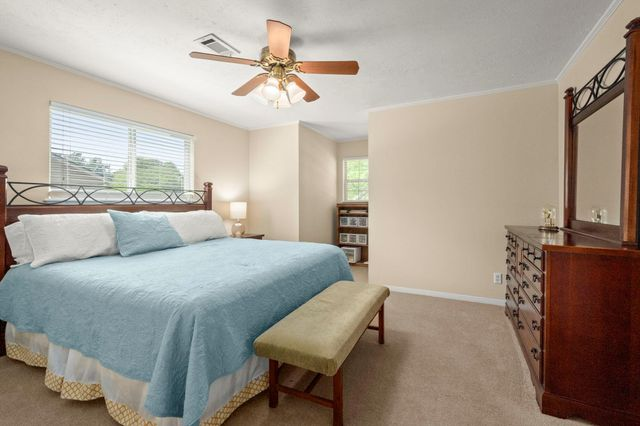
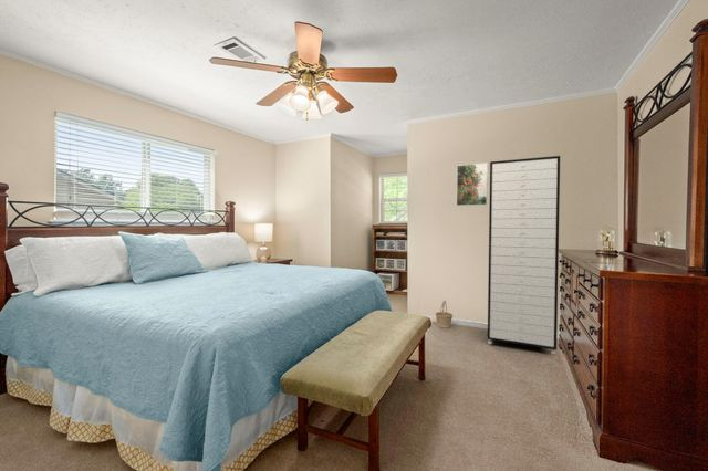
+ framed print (471, 185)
+ basket (444, 312)
+ storage cabinet (521, 253)
